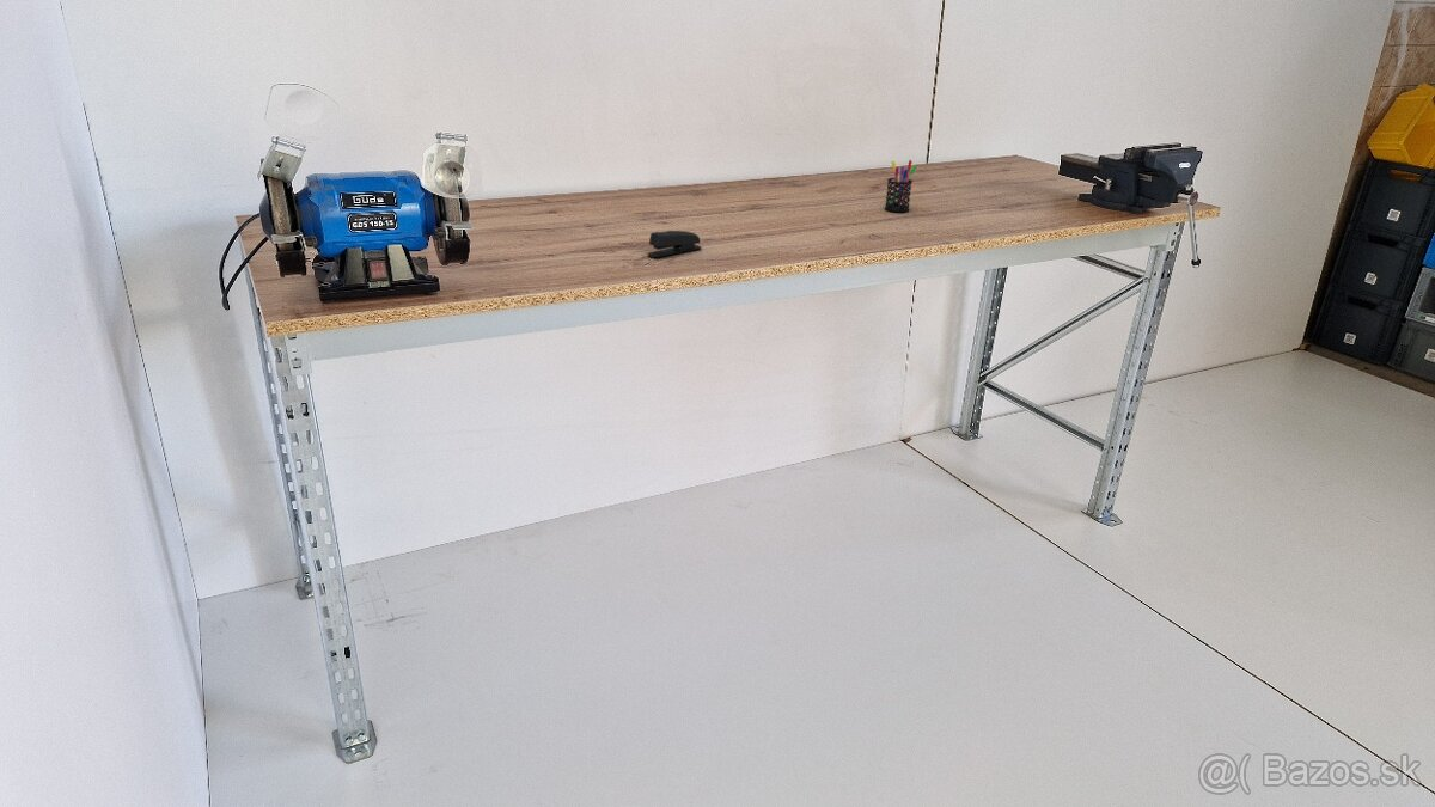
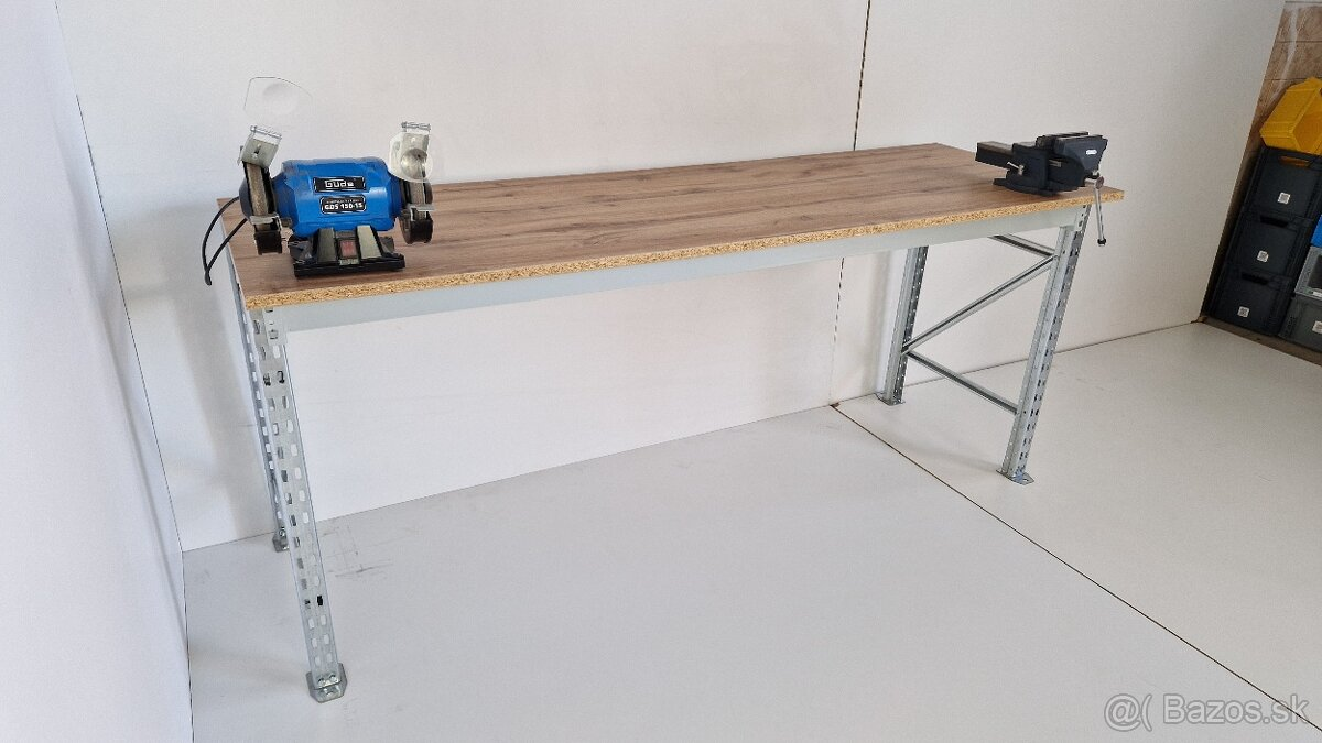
- pen holder (902, 184)
- stapler (674, 240)
